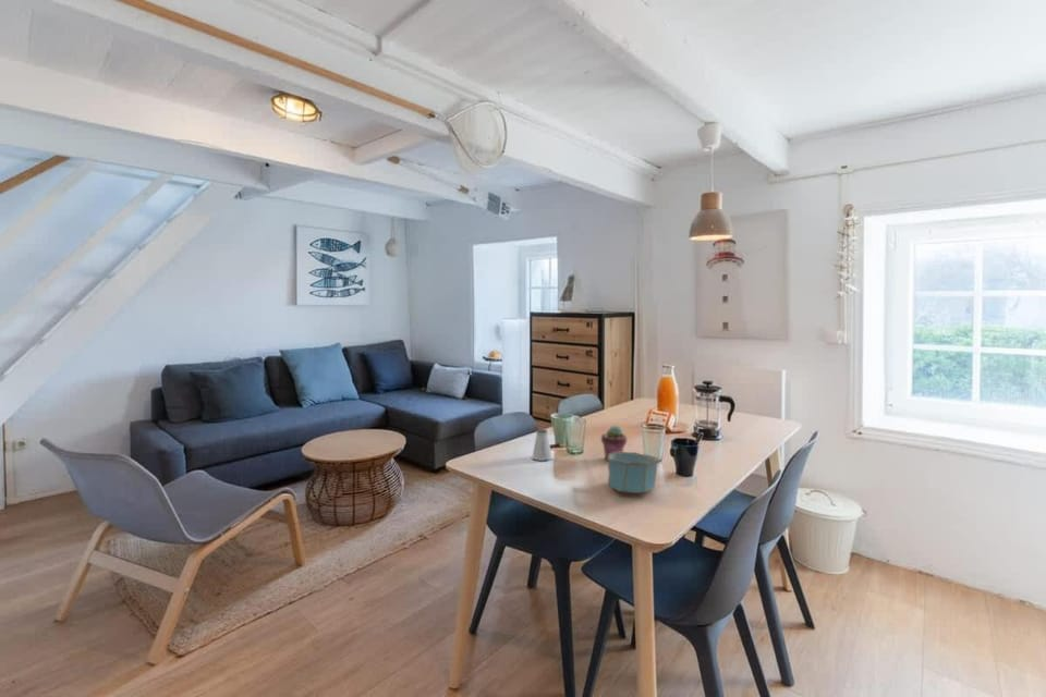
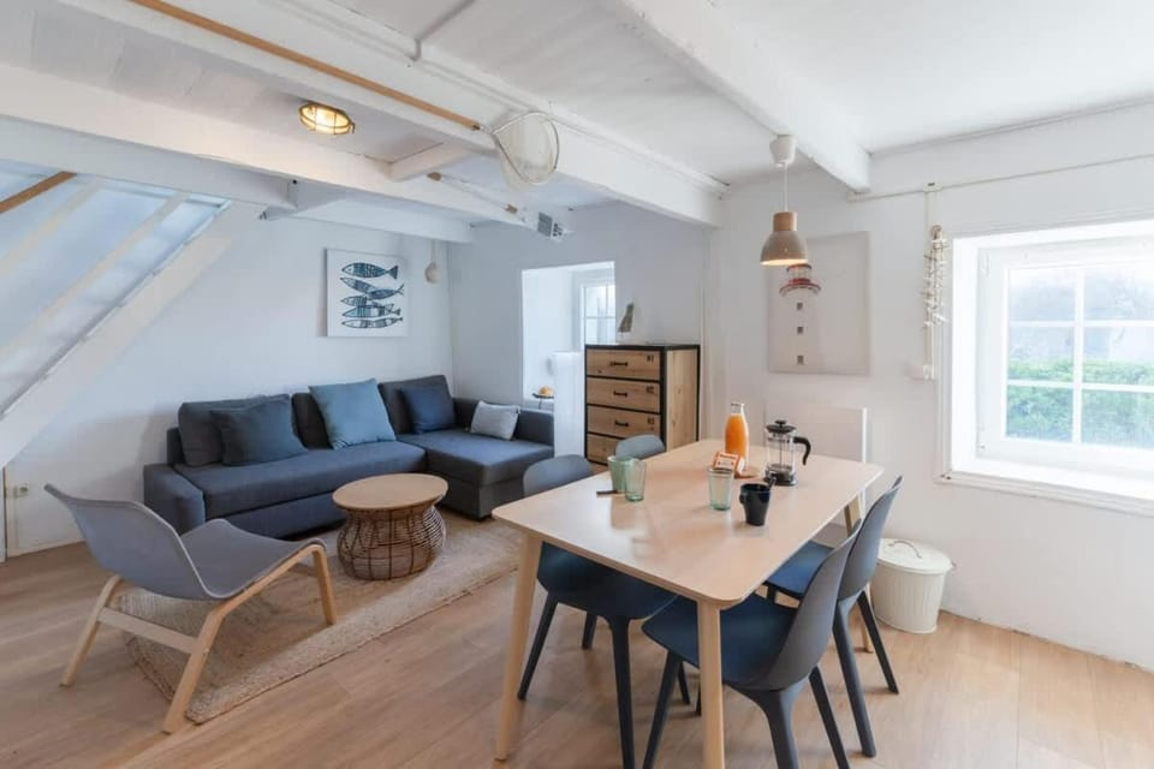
- bowl (630, 472)
- saltshaker (542, 443)
- potted succulent (613, 442)
